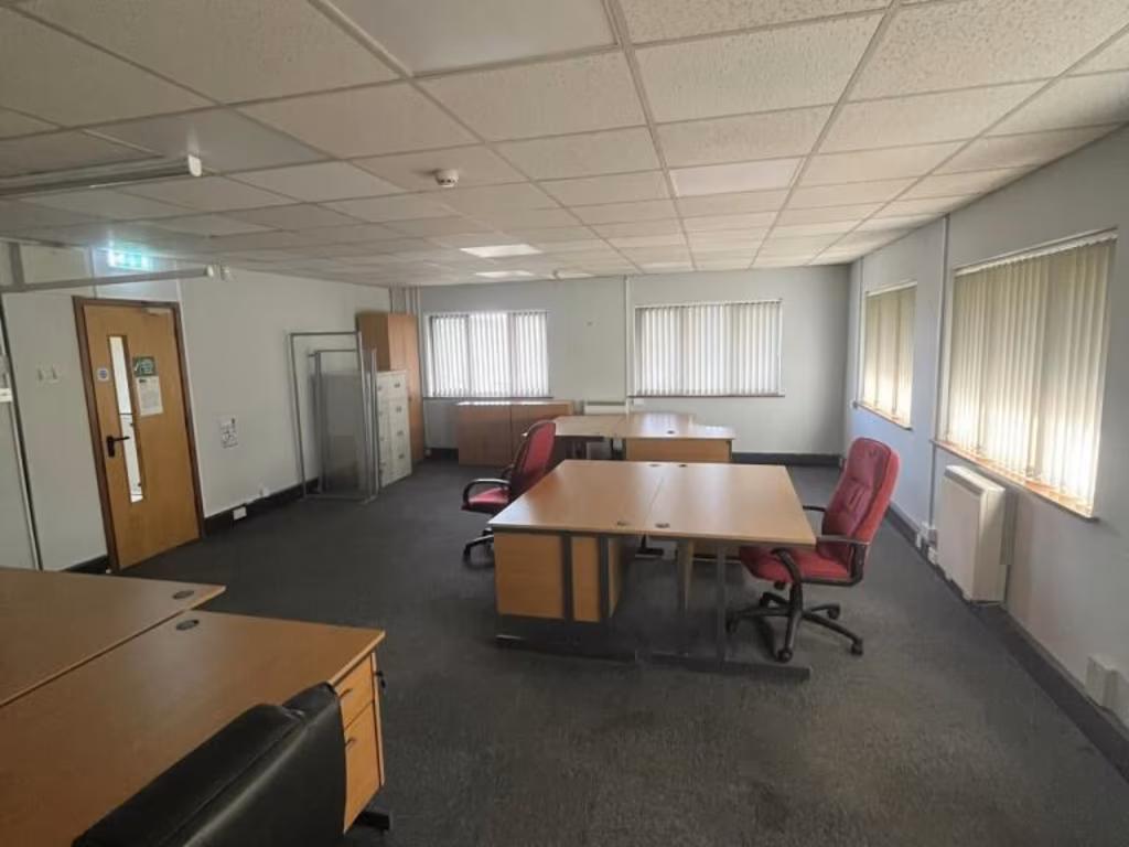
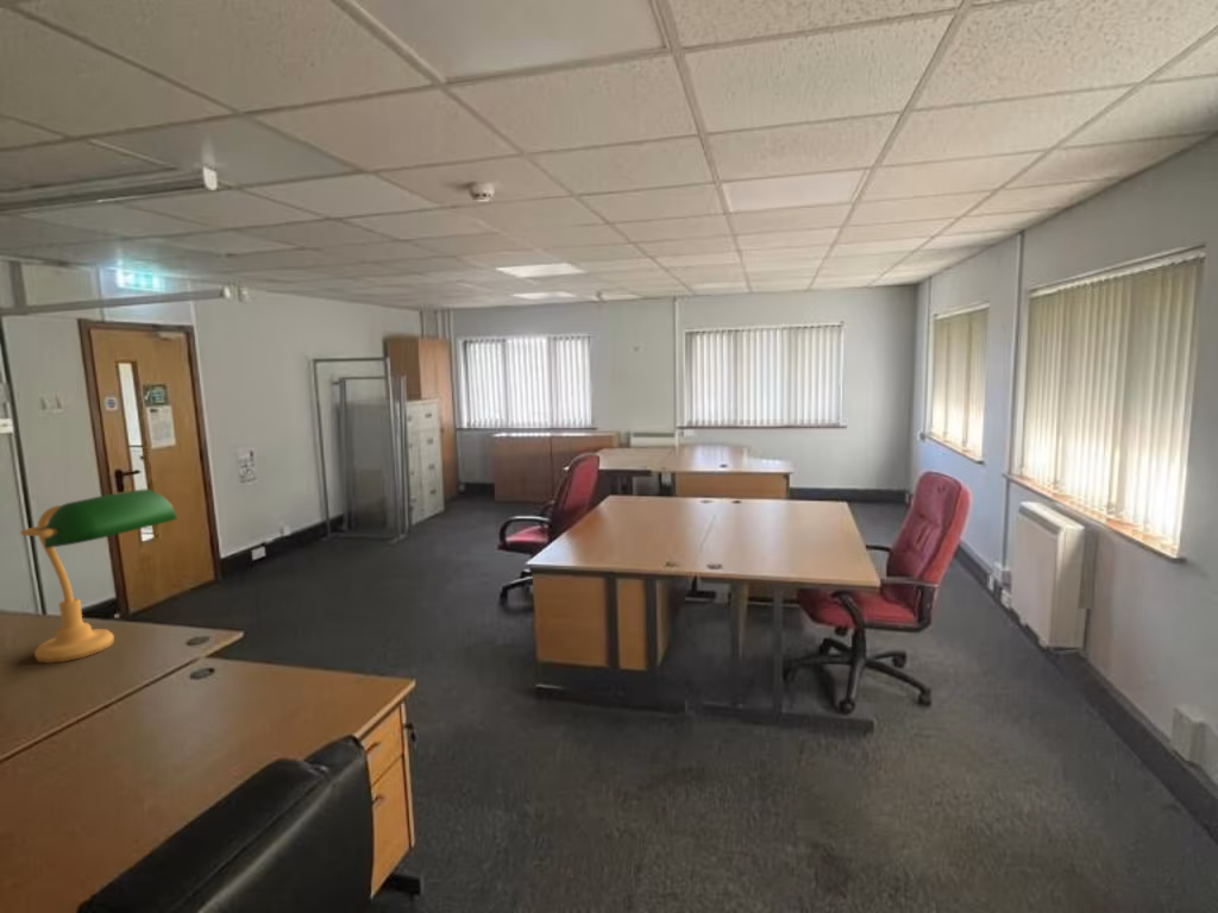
+ desk lamp (69, 583)
